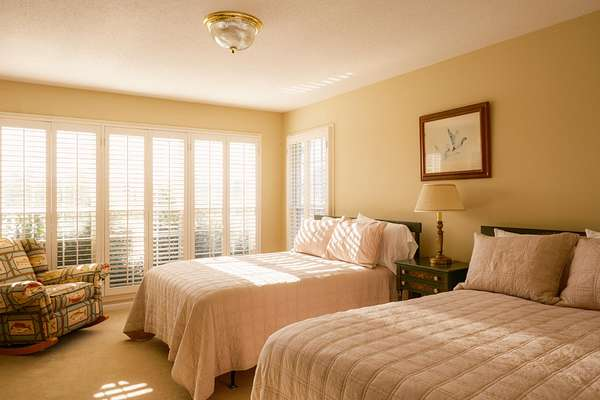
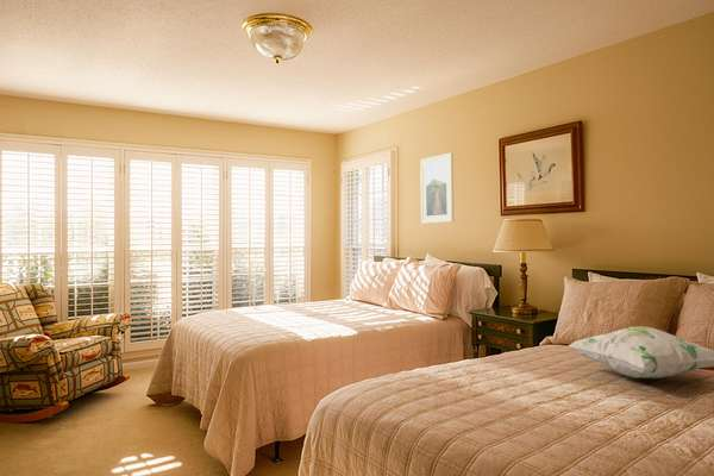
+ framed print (436, 189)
+ decorative pillow (643, 351)
